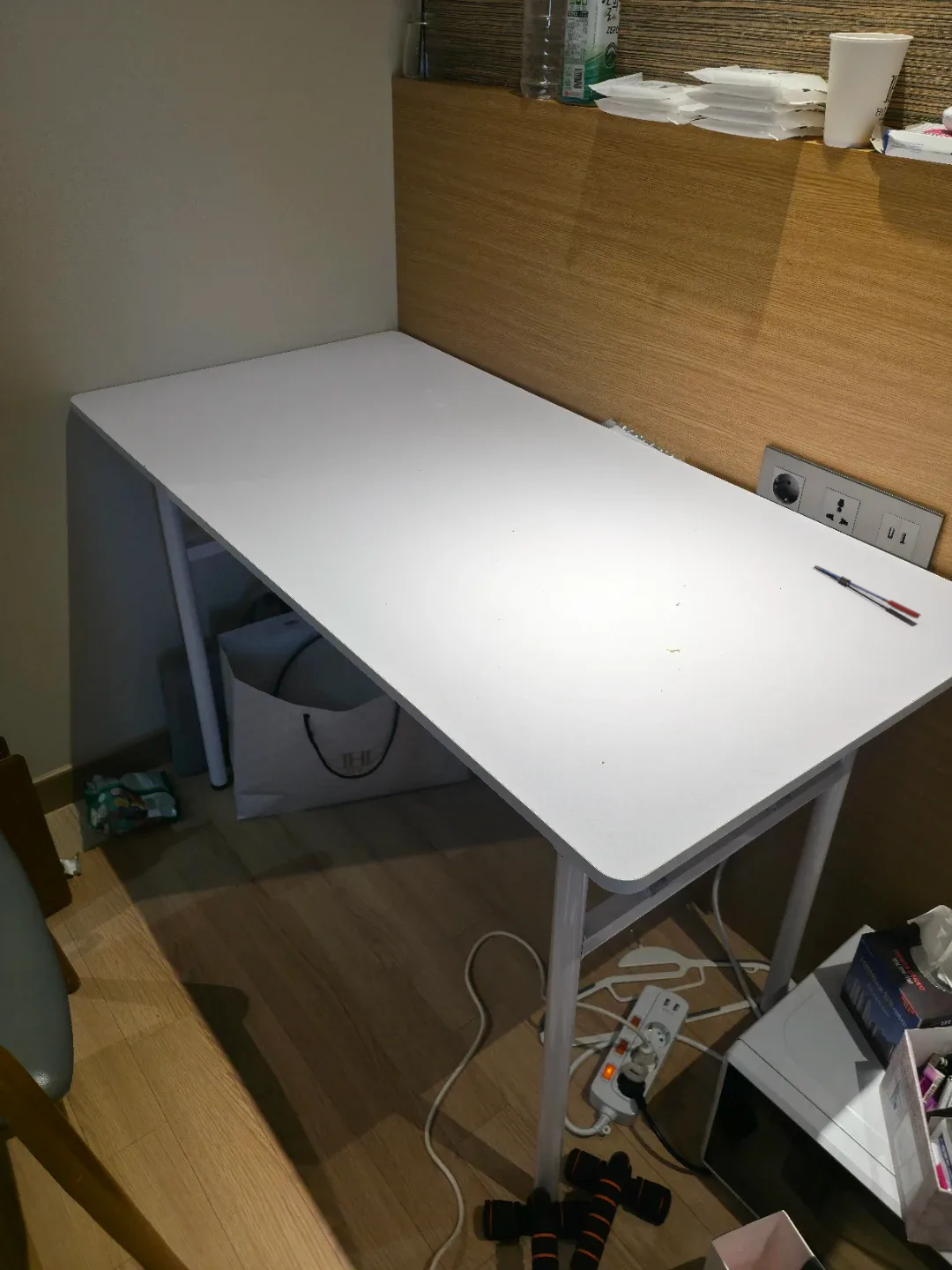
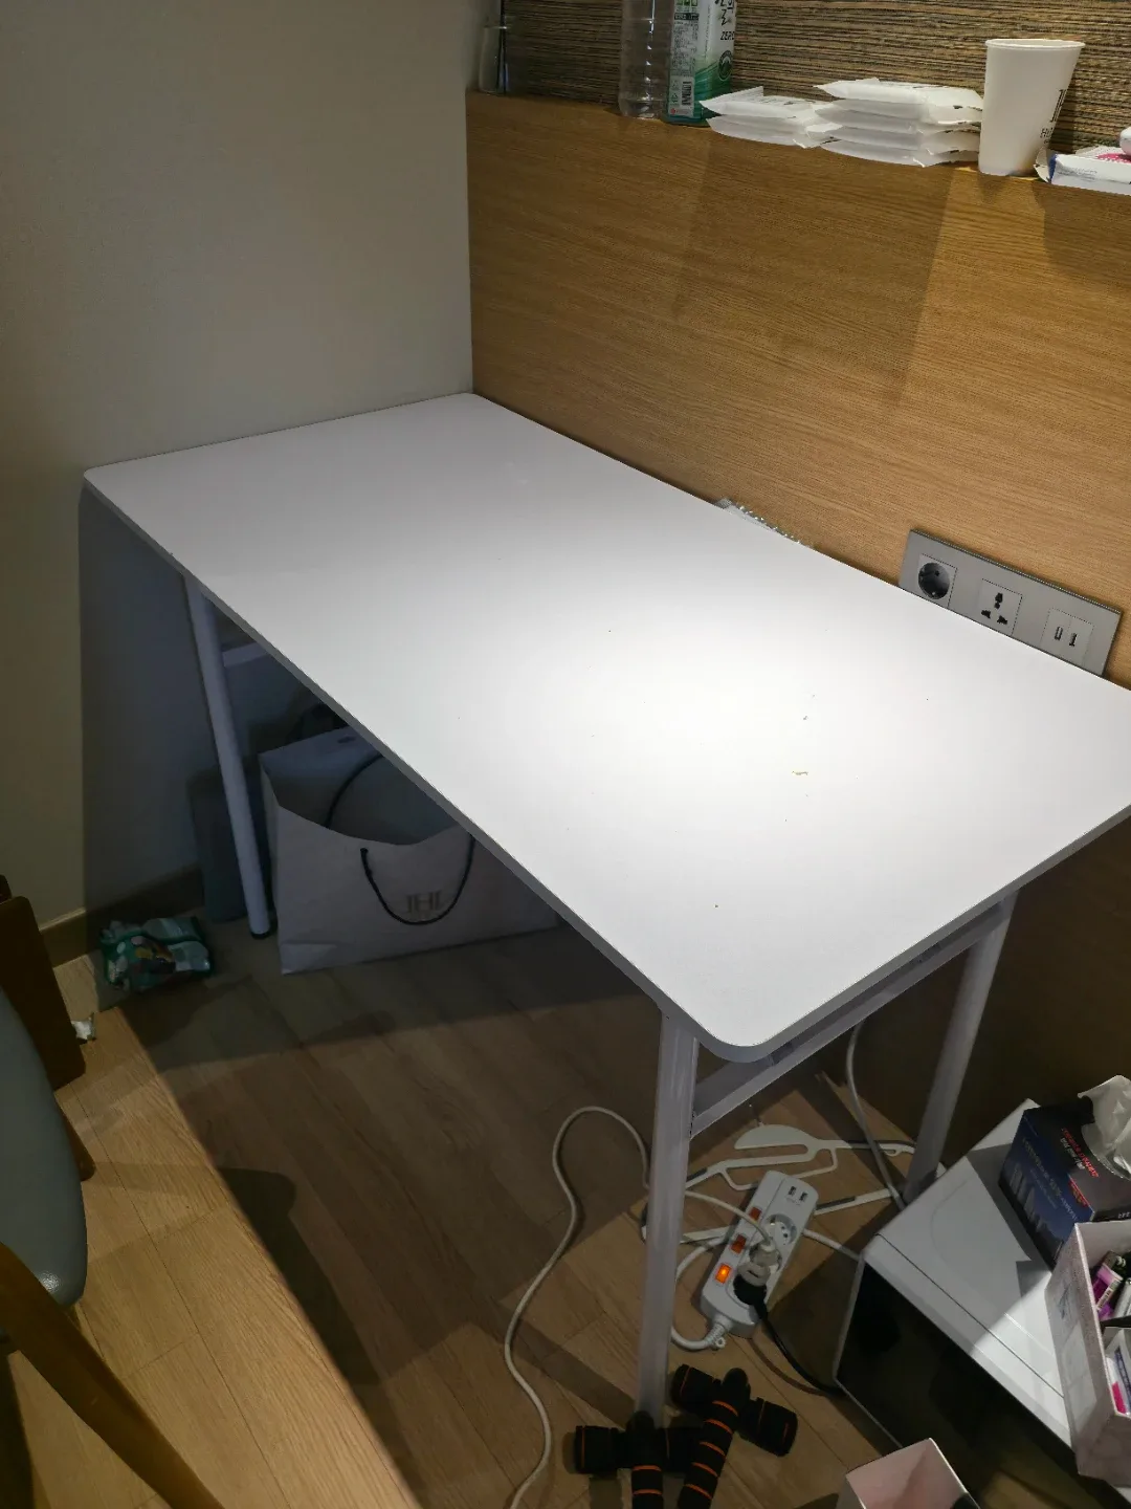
- pen (864, 589)
